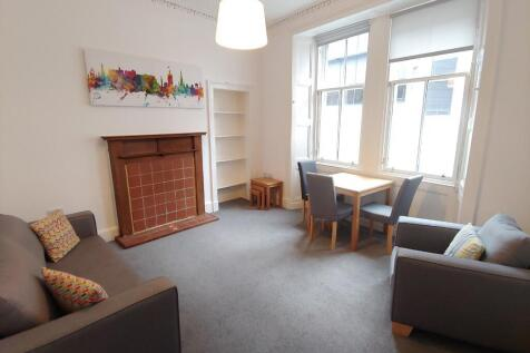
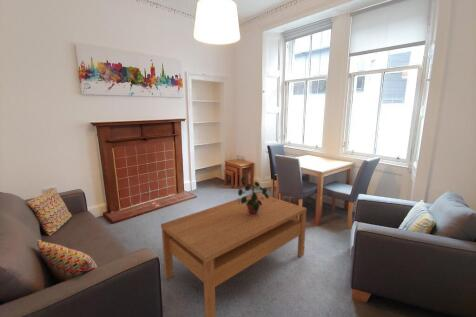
+ potted plant (251, 195)
+ coffee table (239, 240)
